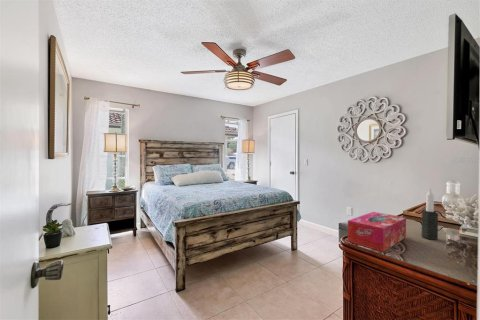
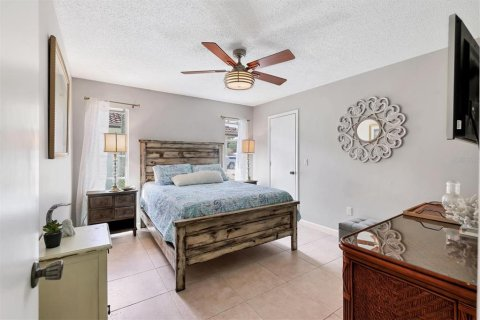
- candle (429, 212)
- tissue box (377, 229)
